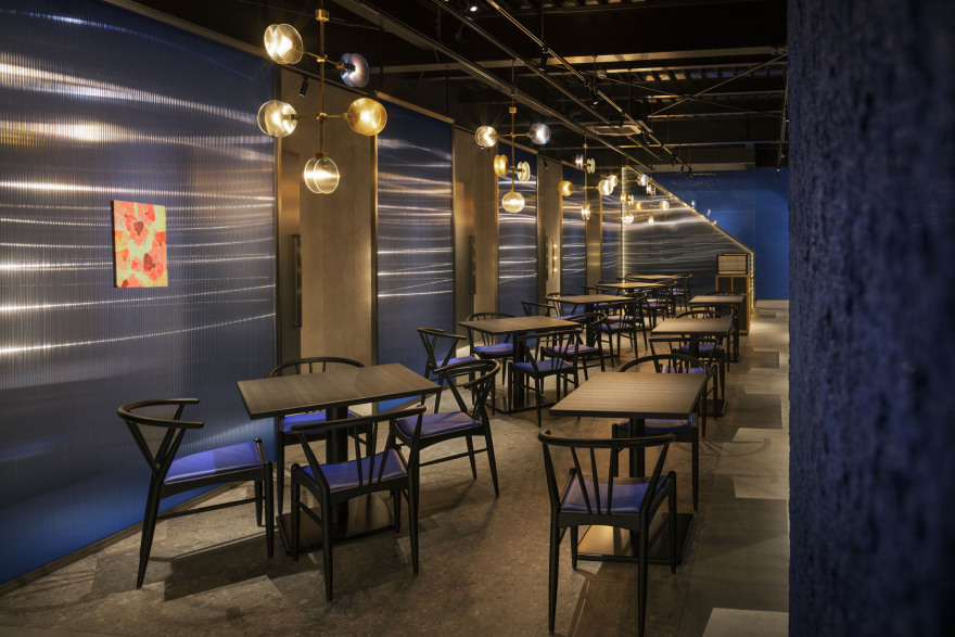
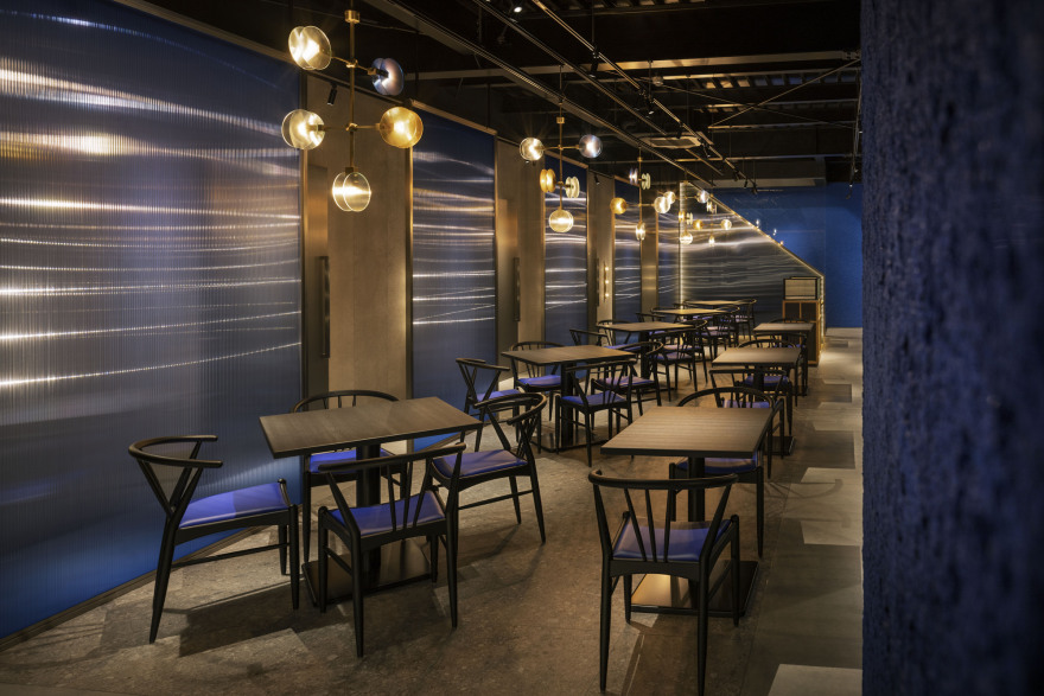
- wall art (140, 245)
